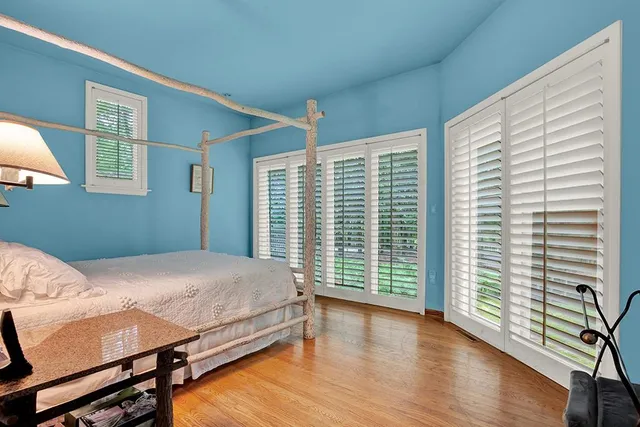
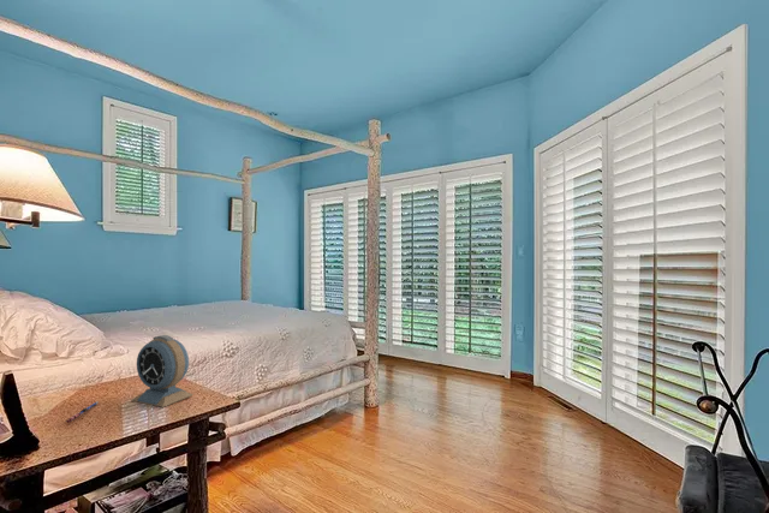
+ alarm clock (162, 366)
+ pen (83, 410)
